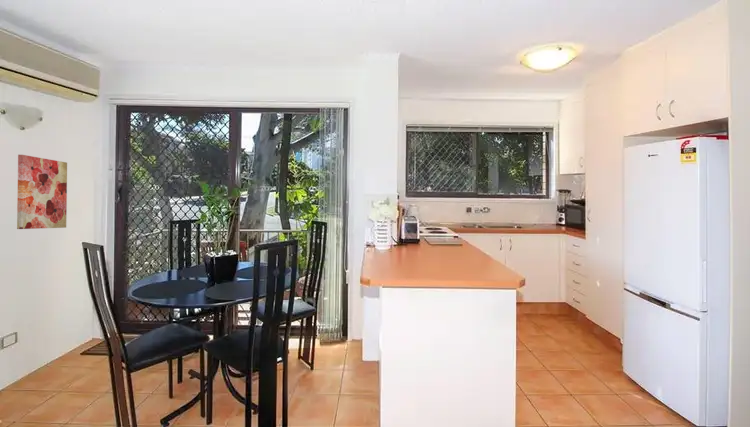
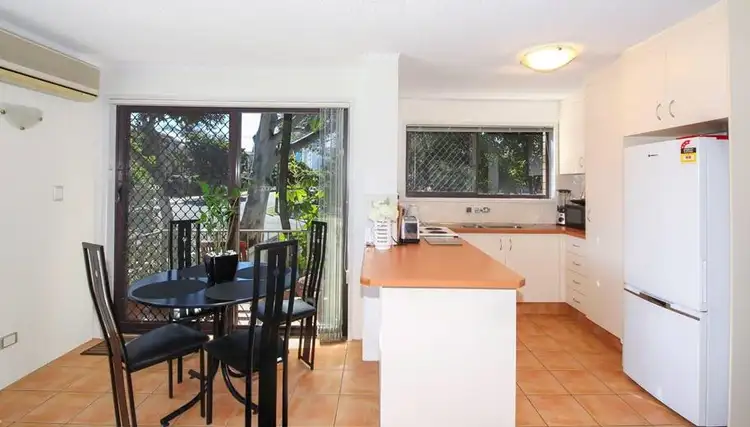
- wall art (43, 193)
